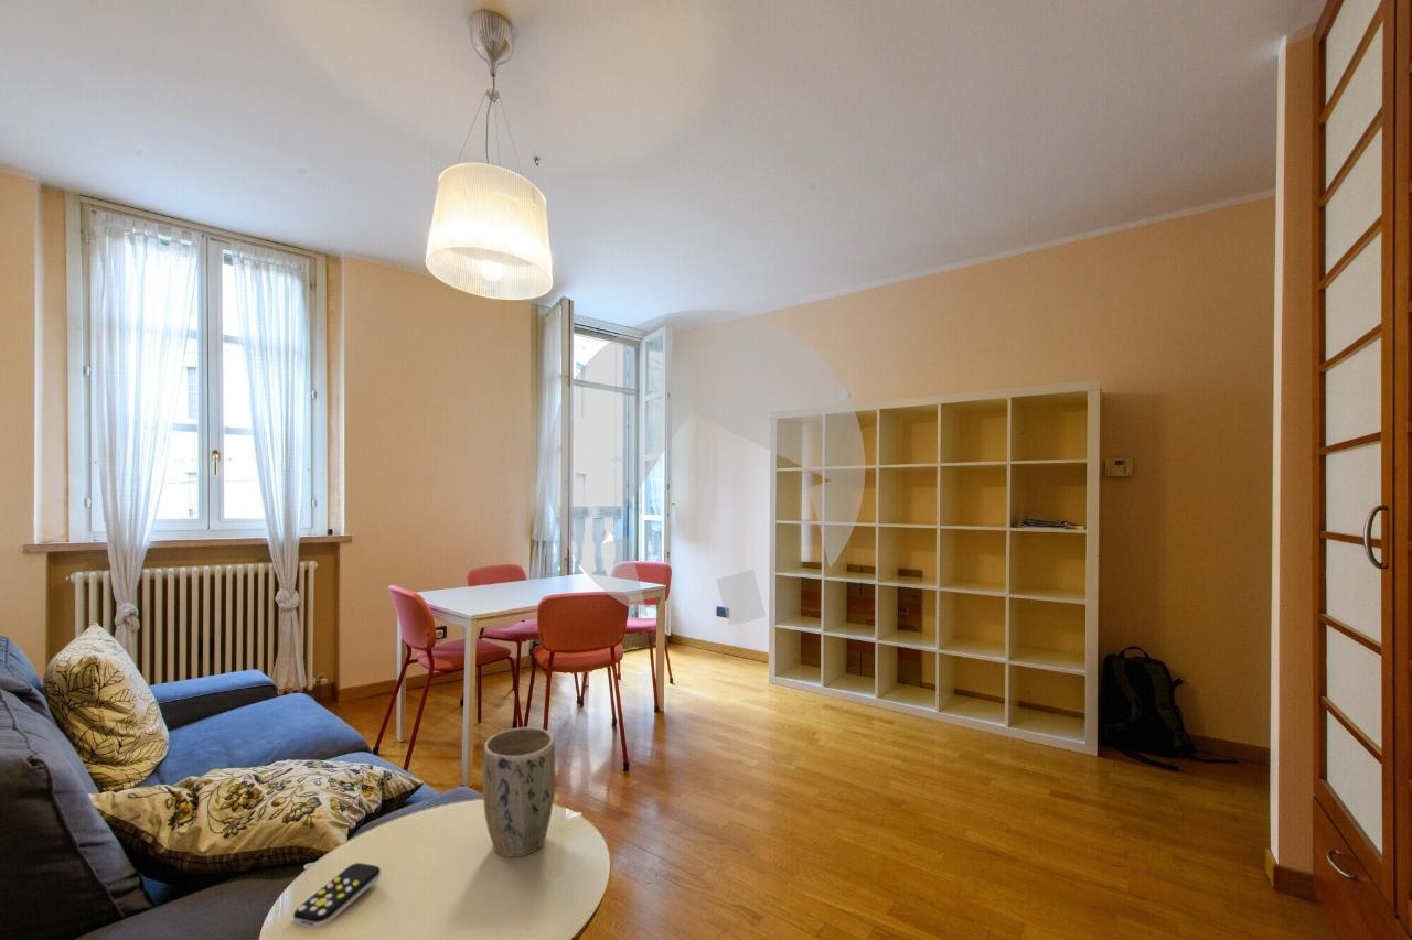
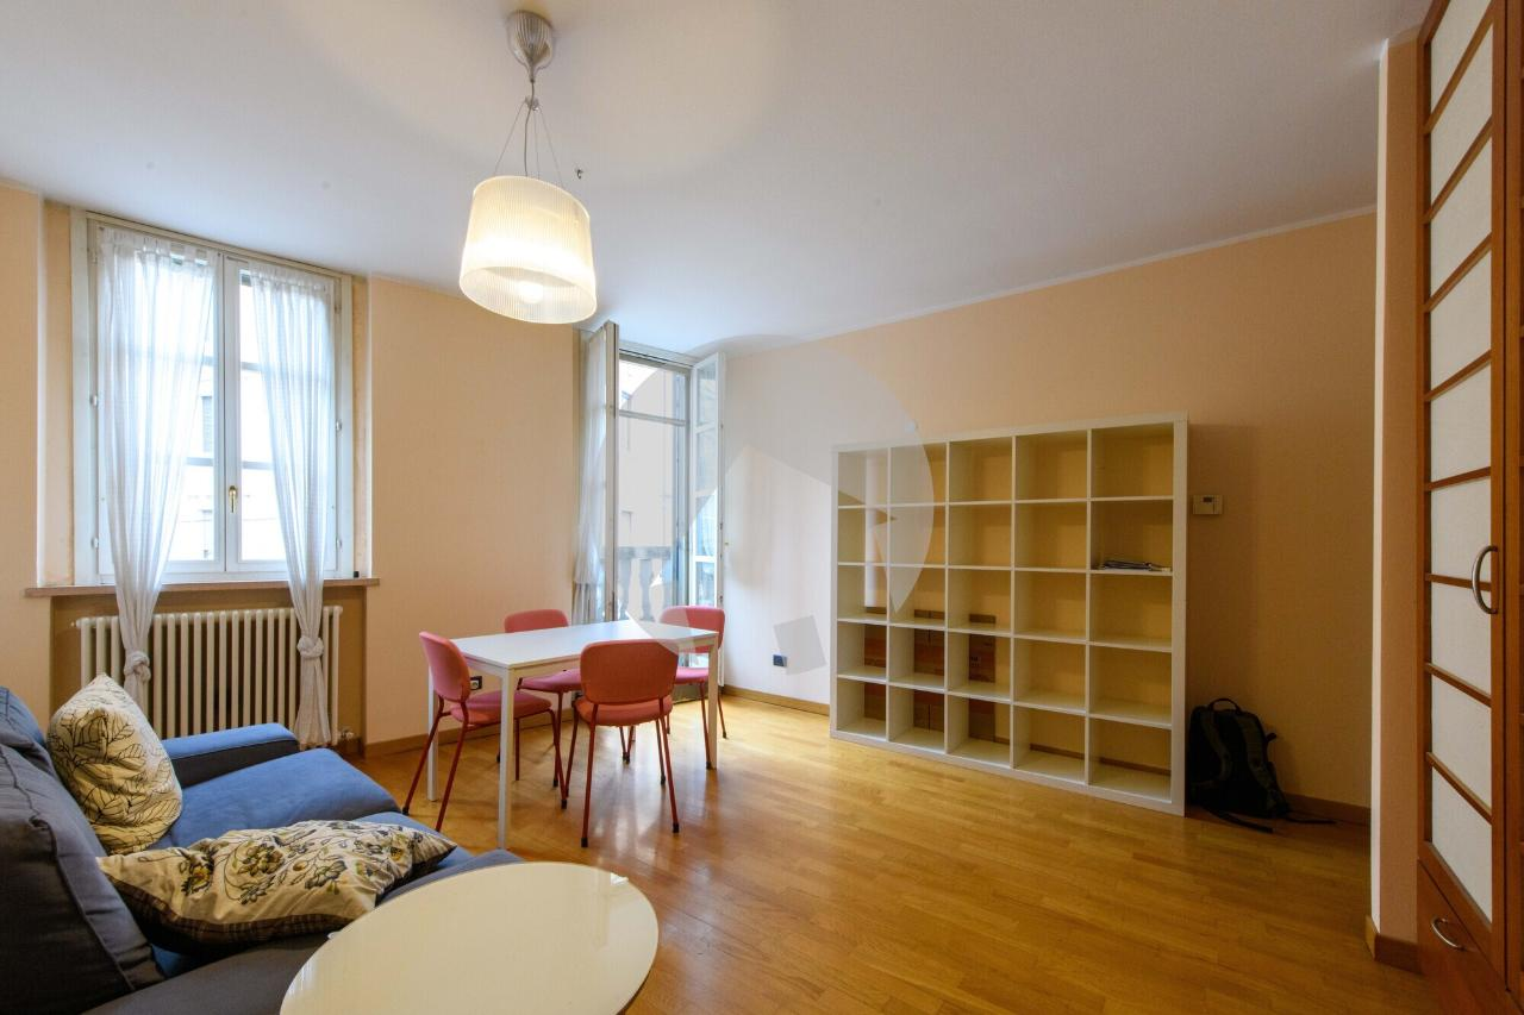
- plant pot (518, 791)
- remote control (339, 893)
